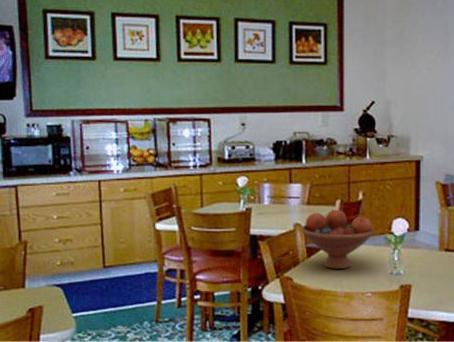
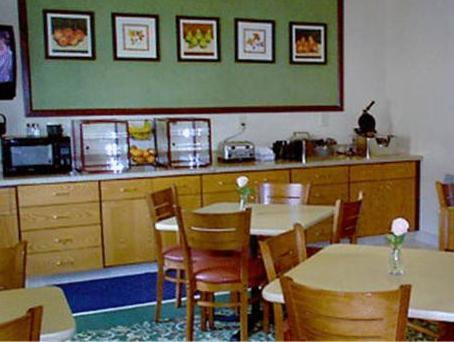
- fruit bowl (337, 240)
